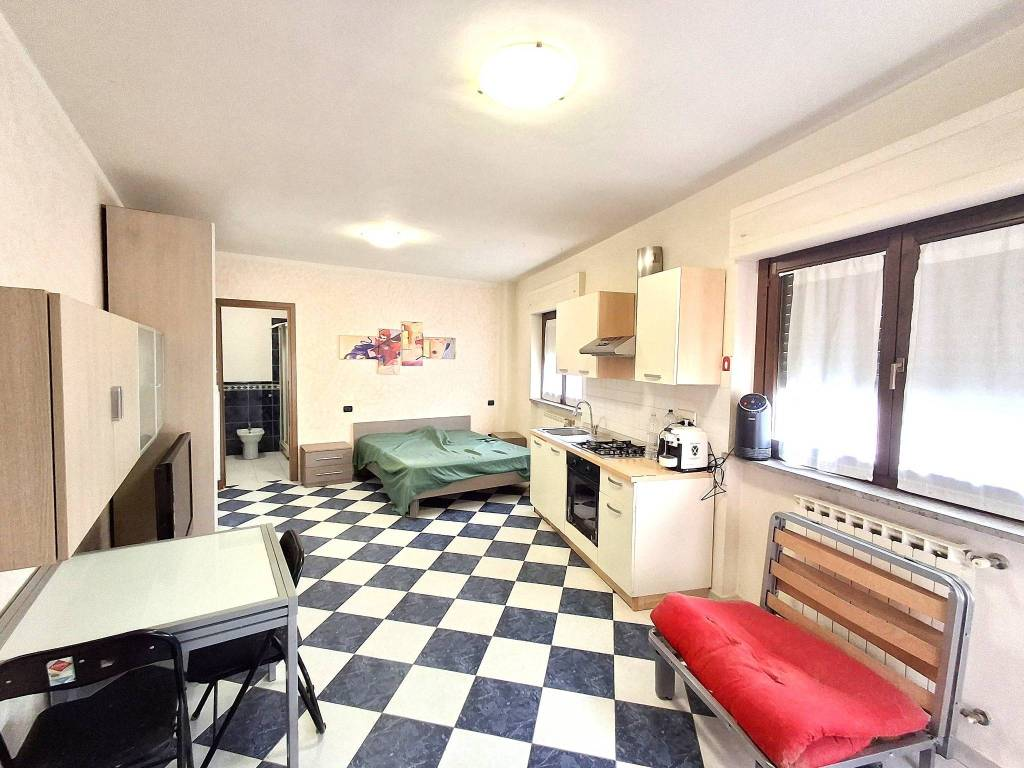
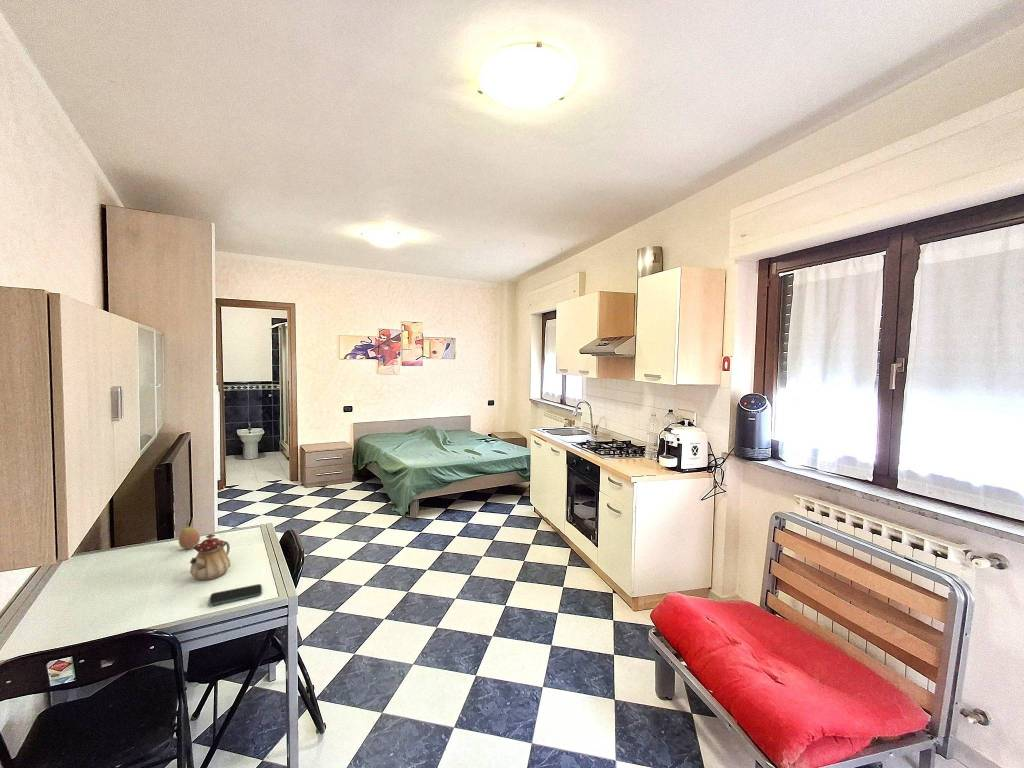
+ teapot (212, 553)
+ smartphone (236, 594)
+ fruit (189, 534)
